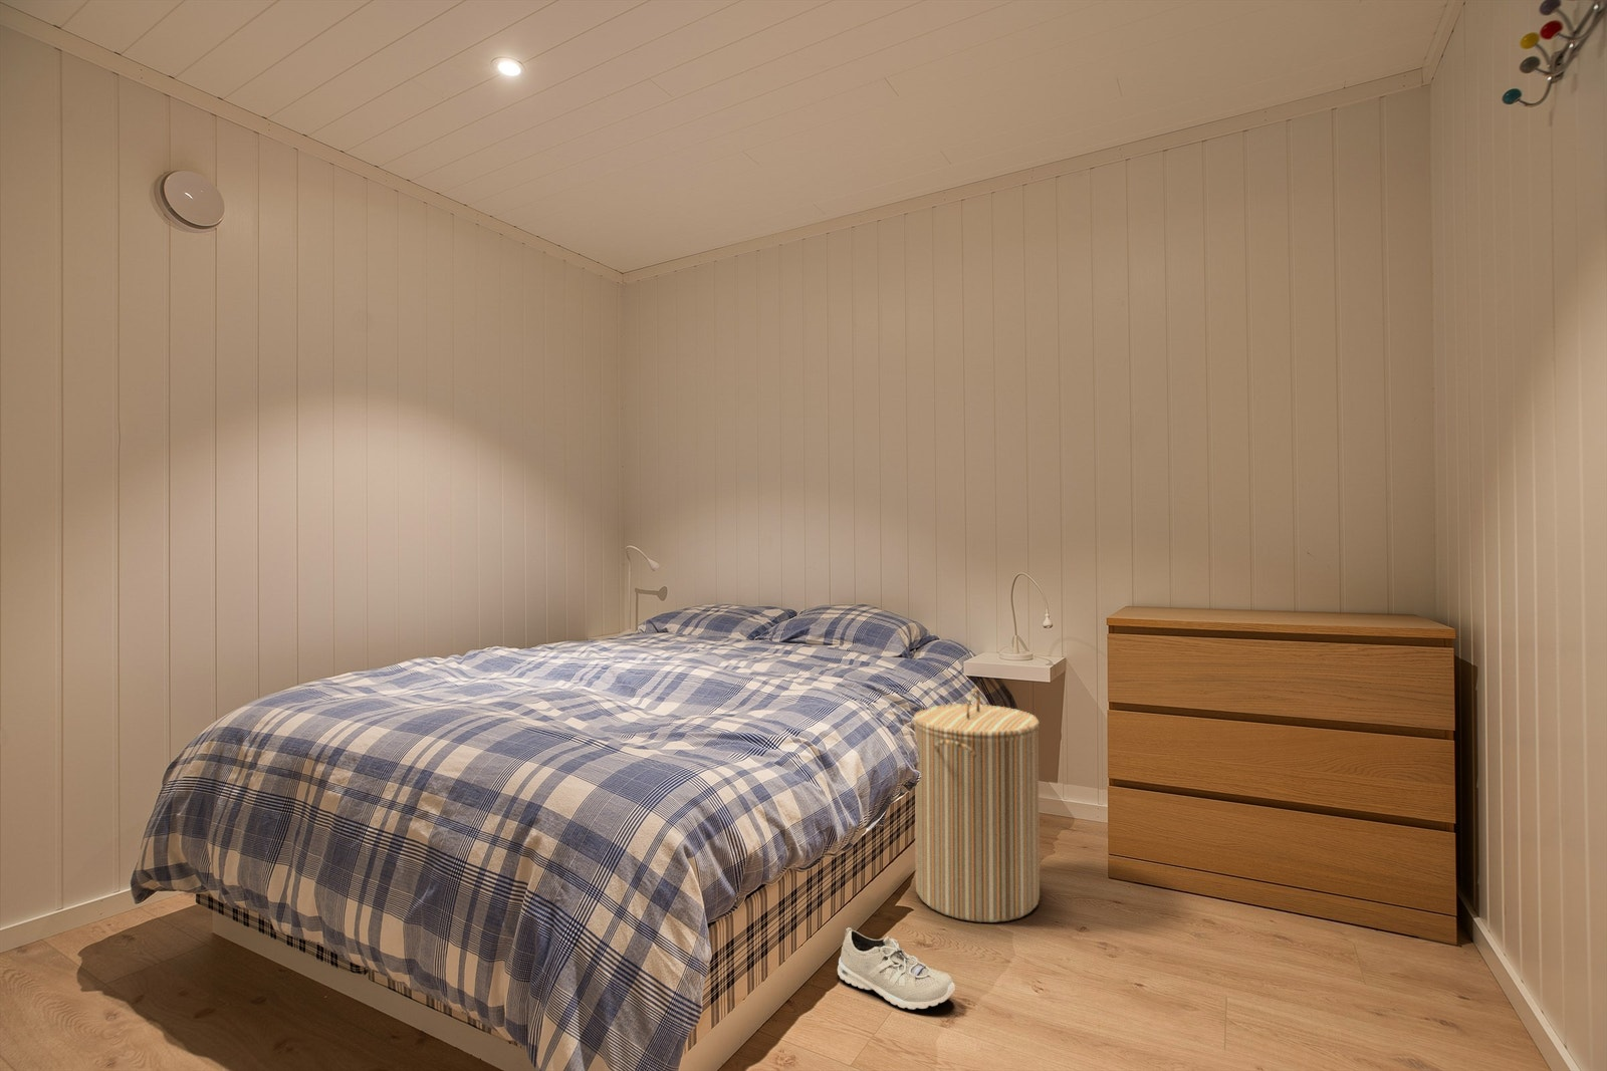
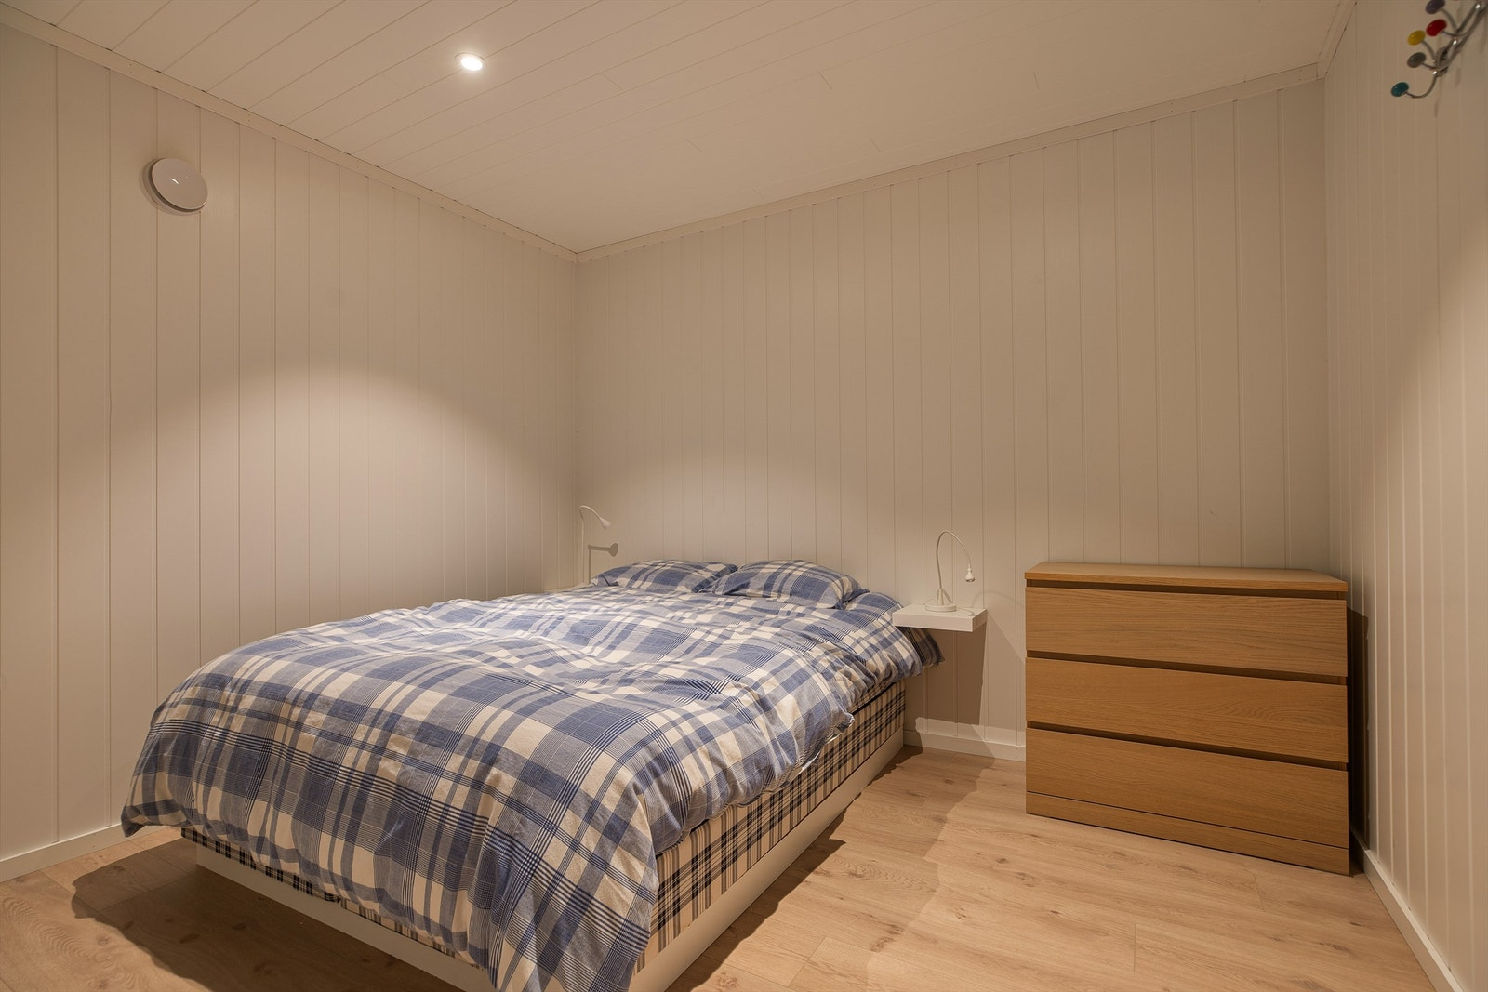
- laundry hamper (976, 791)
- sneaker (892, 966)
